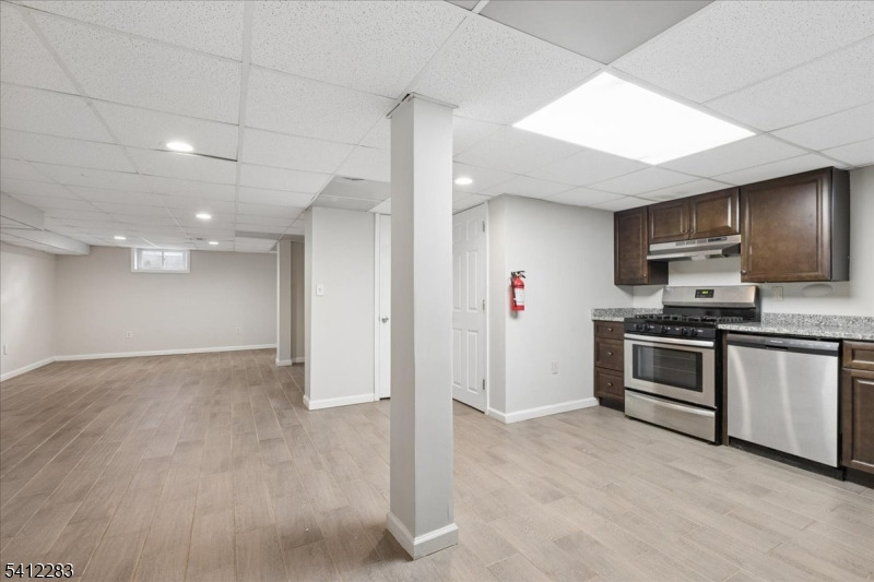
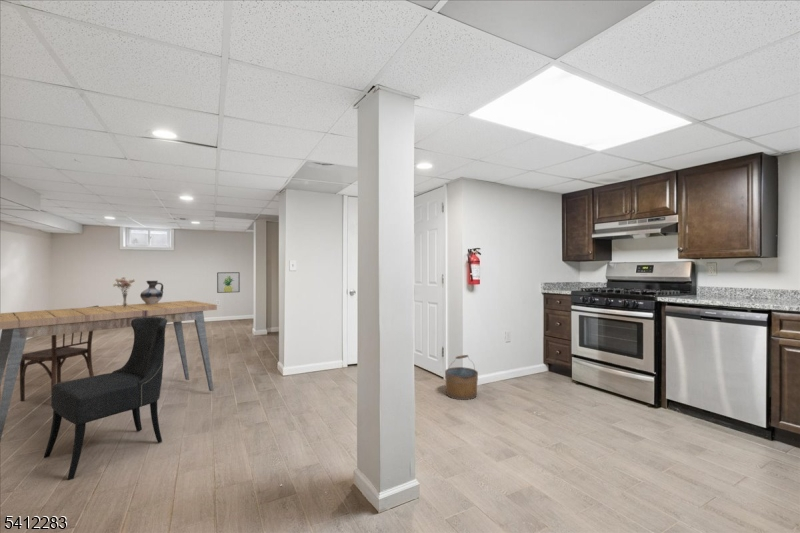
+ ceramic jug (152, 292)
+ dining chair (106, 386)
+ wall art (228, 282)
+ dining chair (57, 352)
+ bucket (461, 374)
+ dining table (112, 328)
+ bouquet (124, 292)
